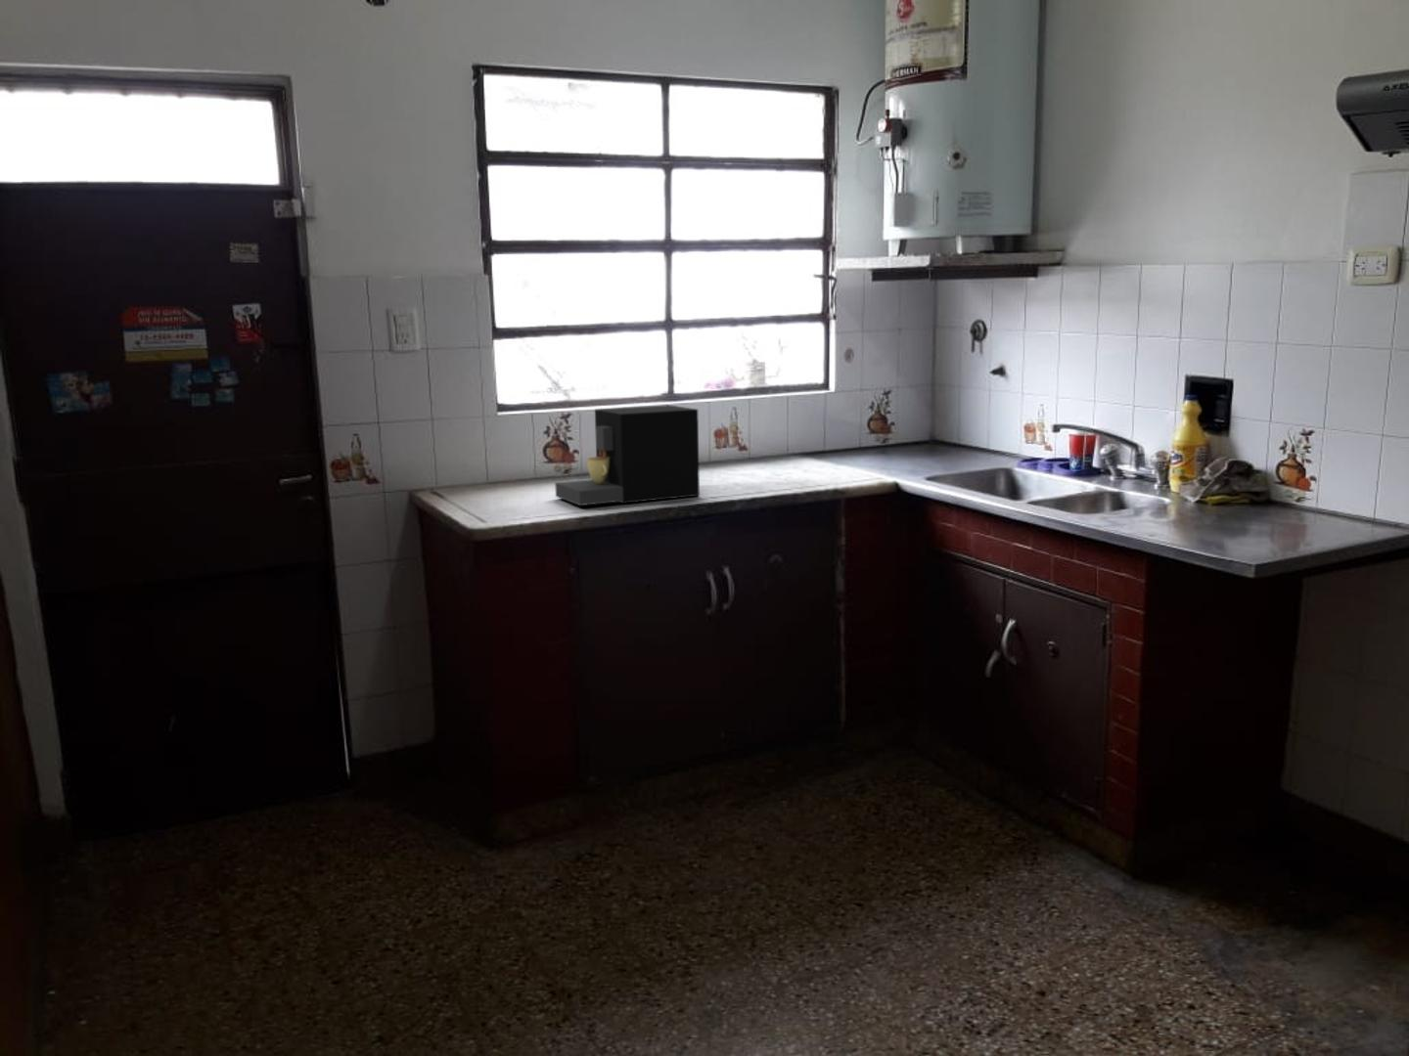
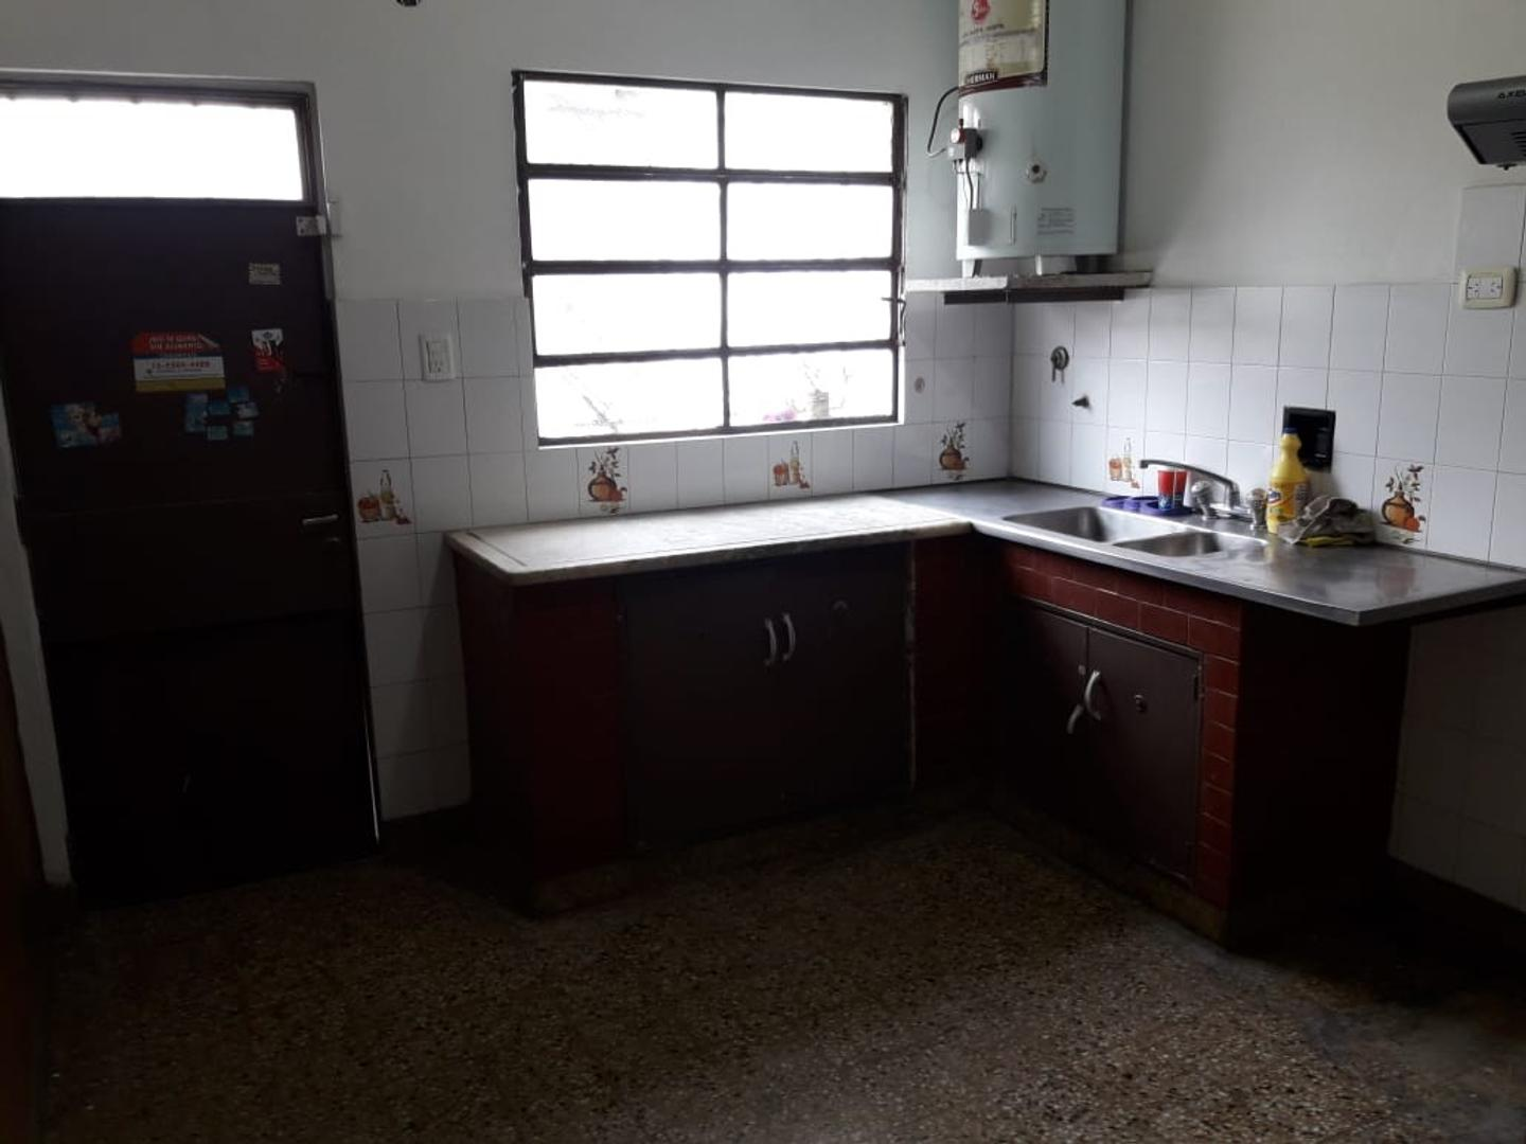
- coffee maker (626, 454)
